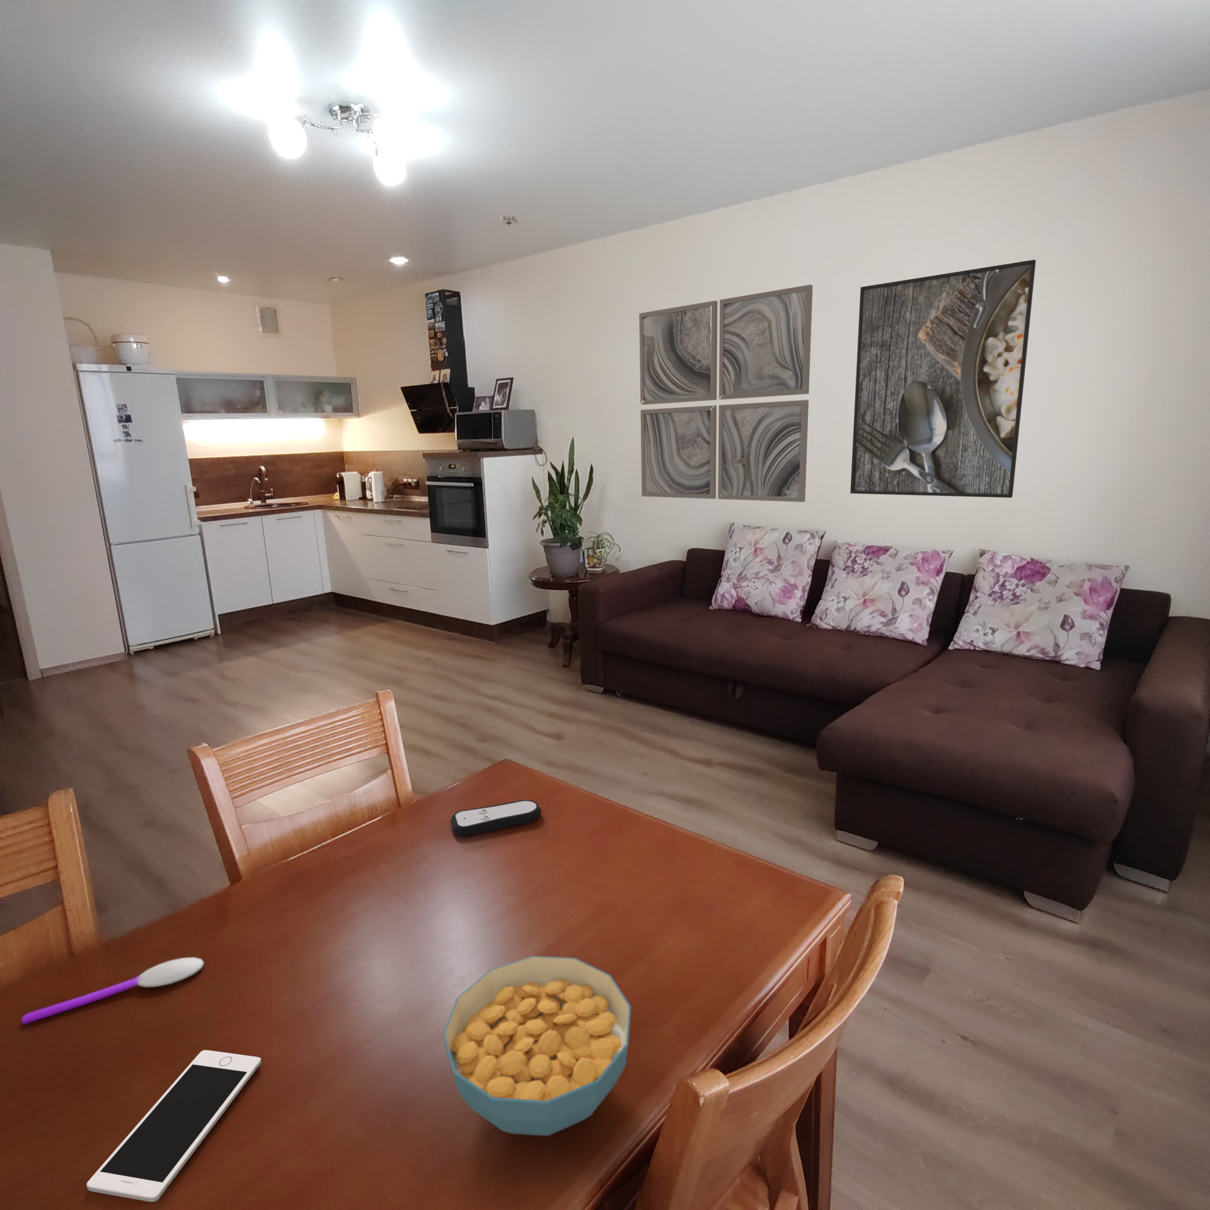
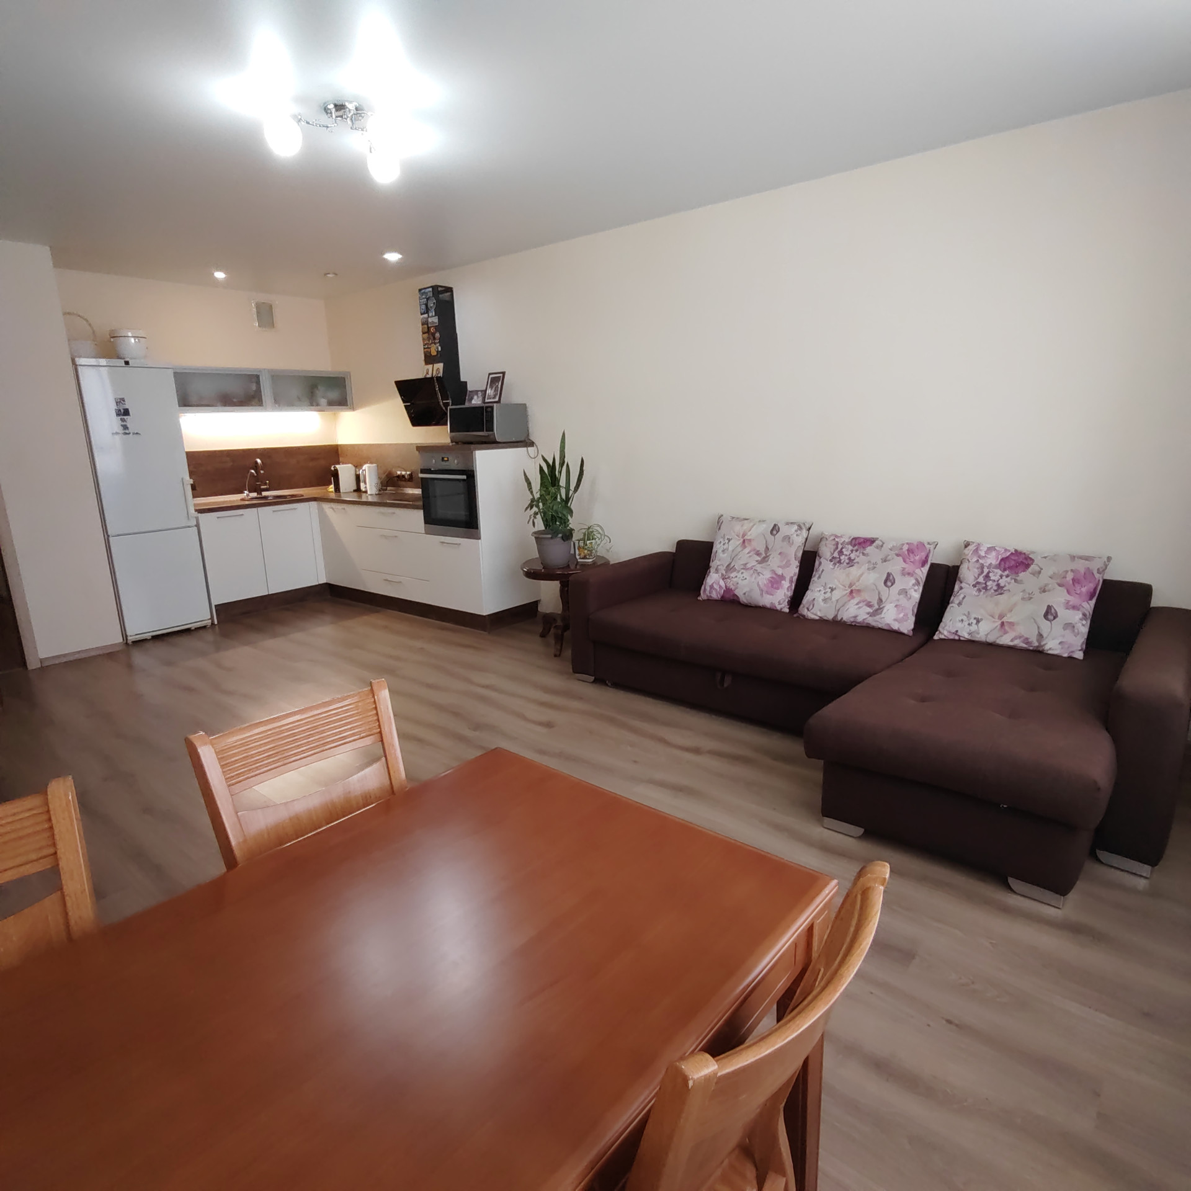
- spoon (116, 987)
- smoke detector (507, 219)
- wall art (716, 400)
- cell phone (182, 1117)
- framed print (933, 388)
- cereal bowl (541, 1058)
- remote control (496, 817)
